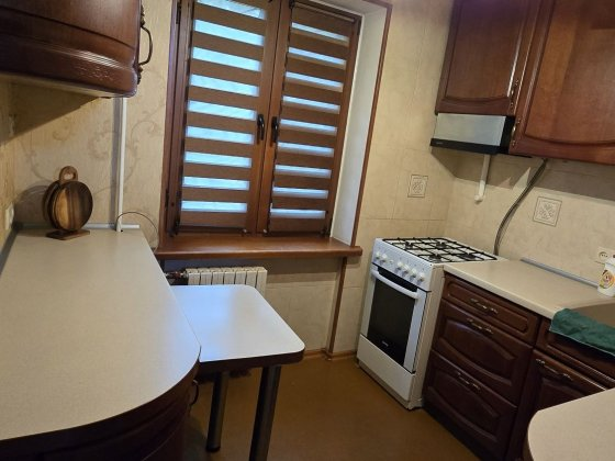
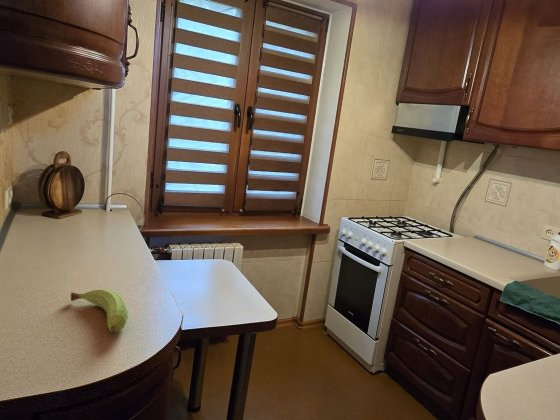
+ fruit (101, 307)
